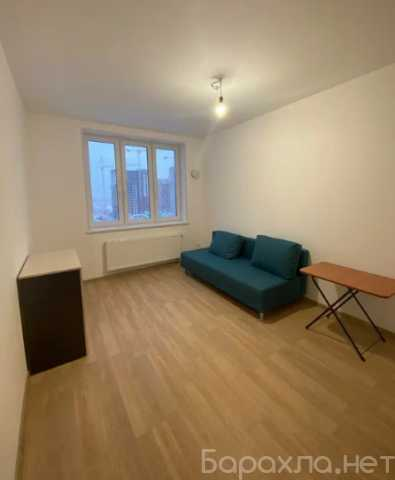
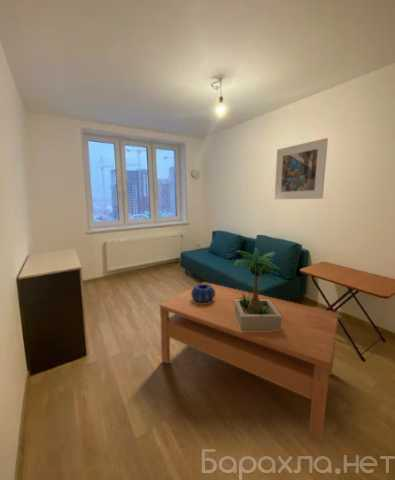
+ decorative bowl (203, 292)
+ coffee table (244, 338)
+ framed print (298, 172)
+ potted plant (254, 285)
